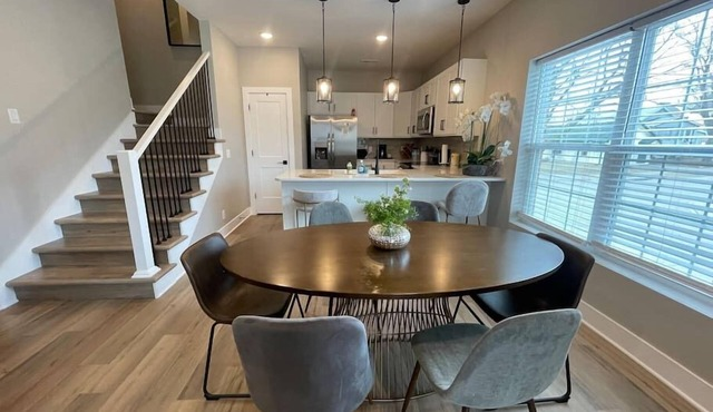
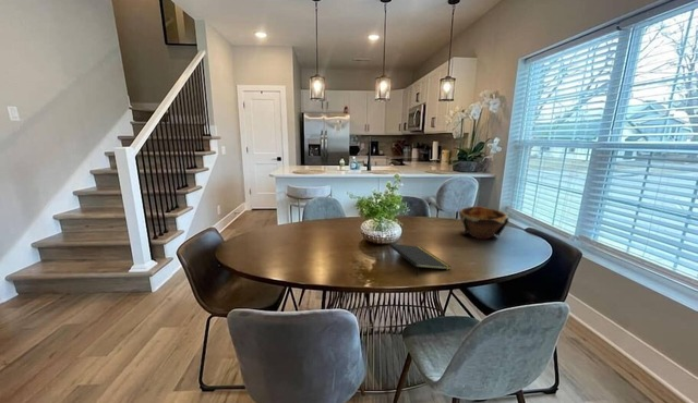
+ bowl (481, 223)
+ notepad (418, 256)
